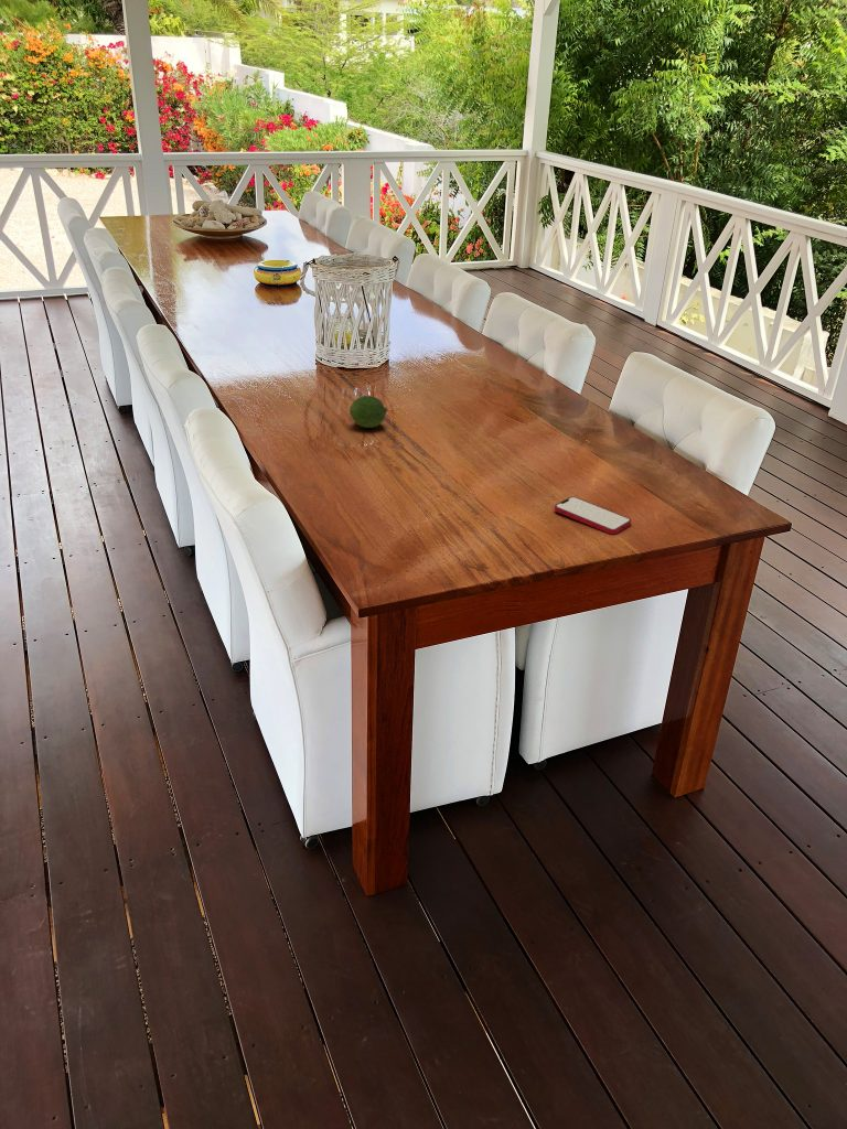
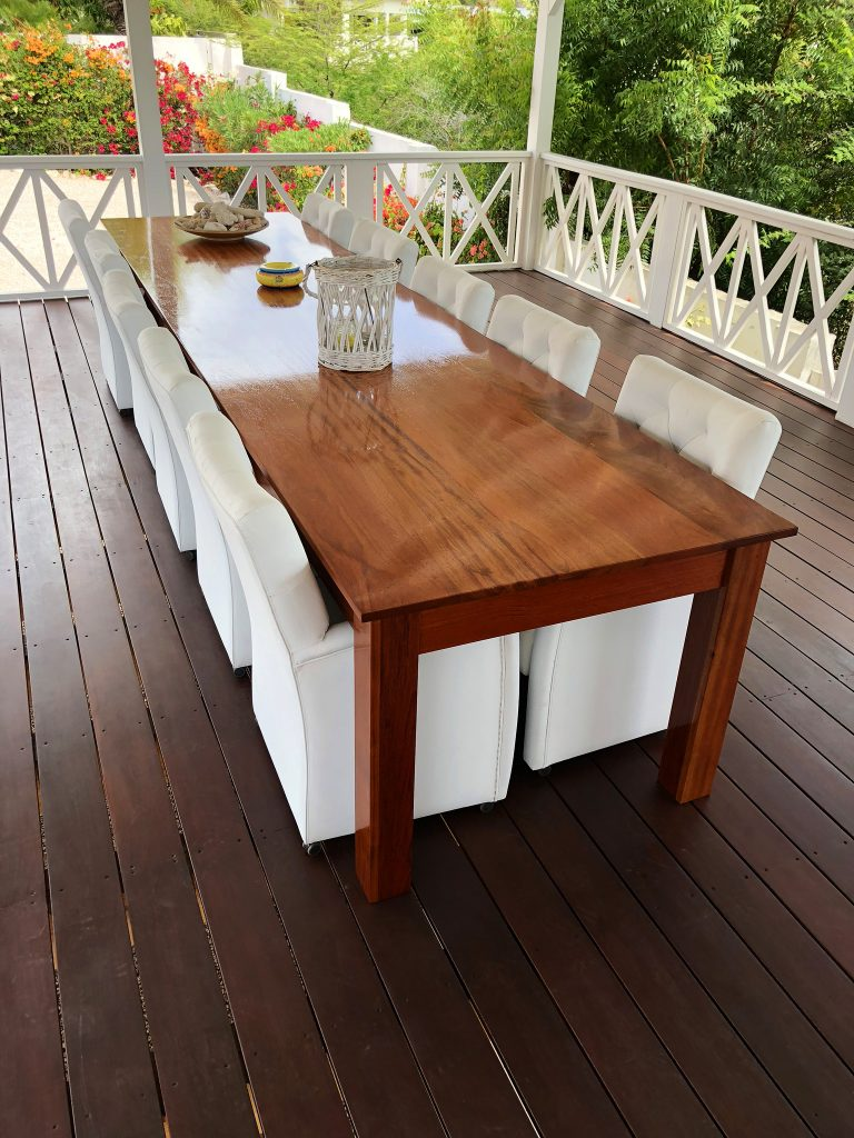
- smartphone (591, 515)
- fruit (367, 411)
